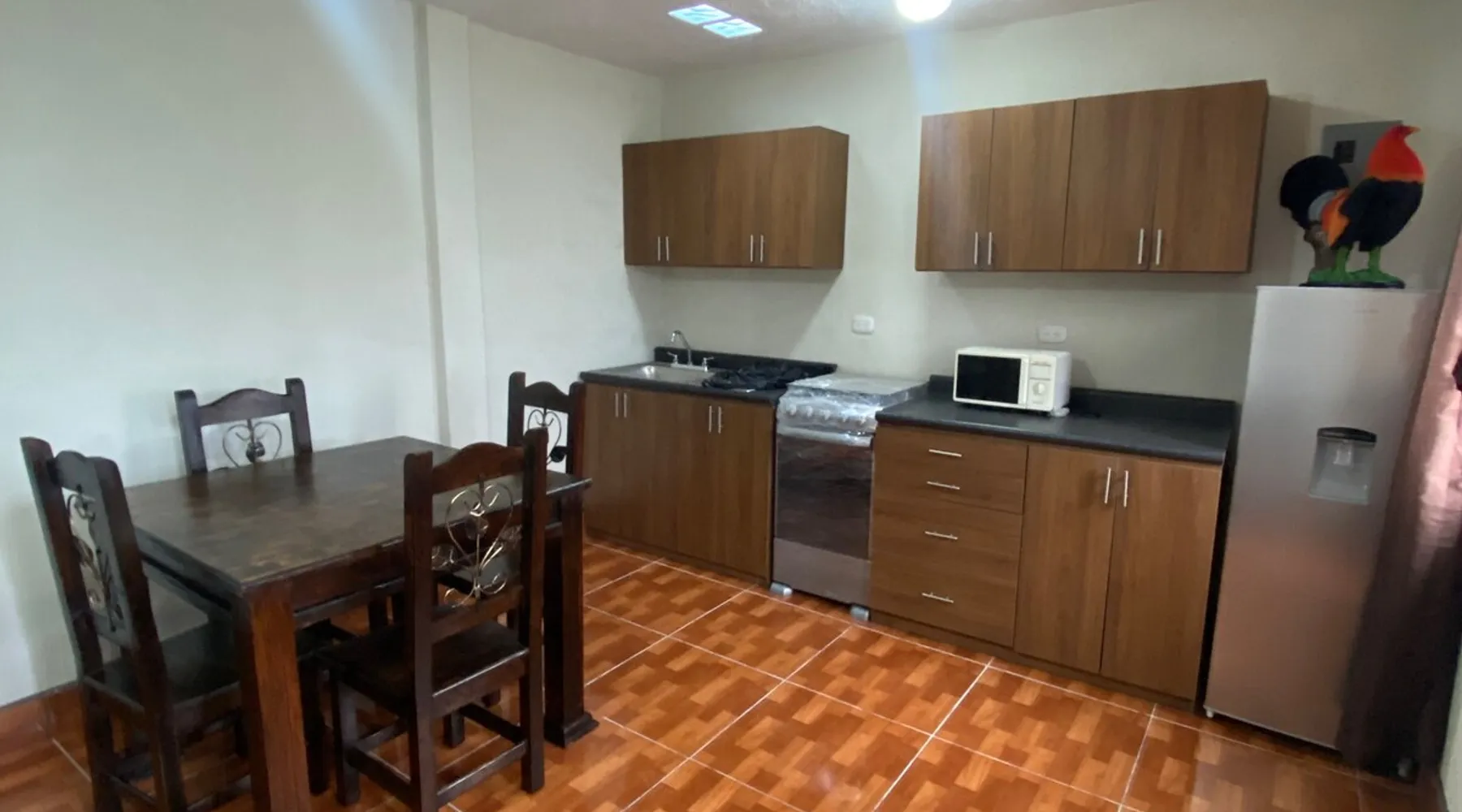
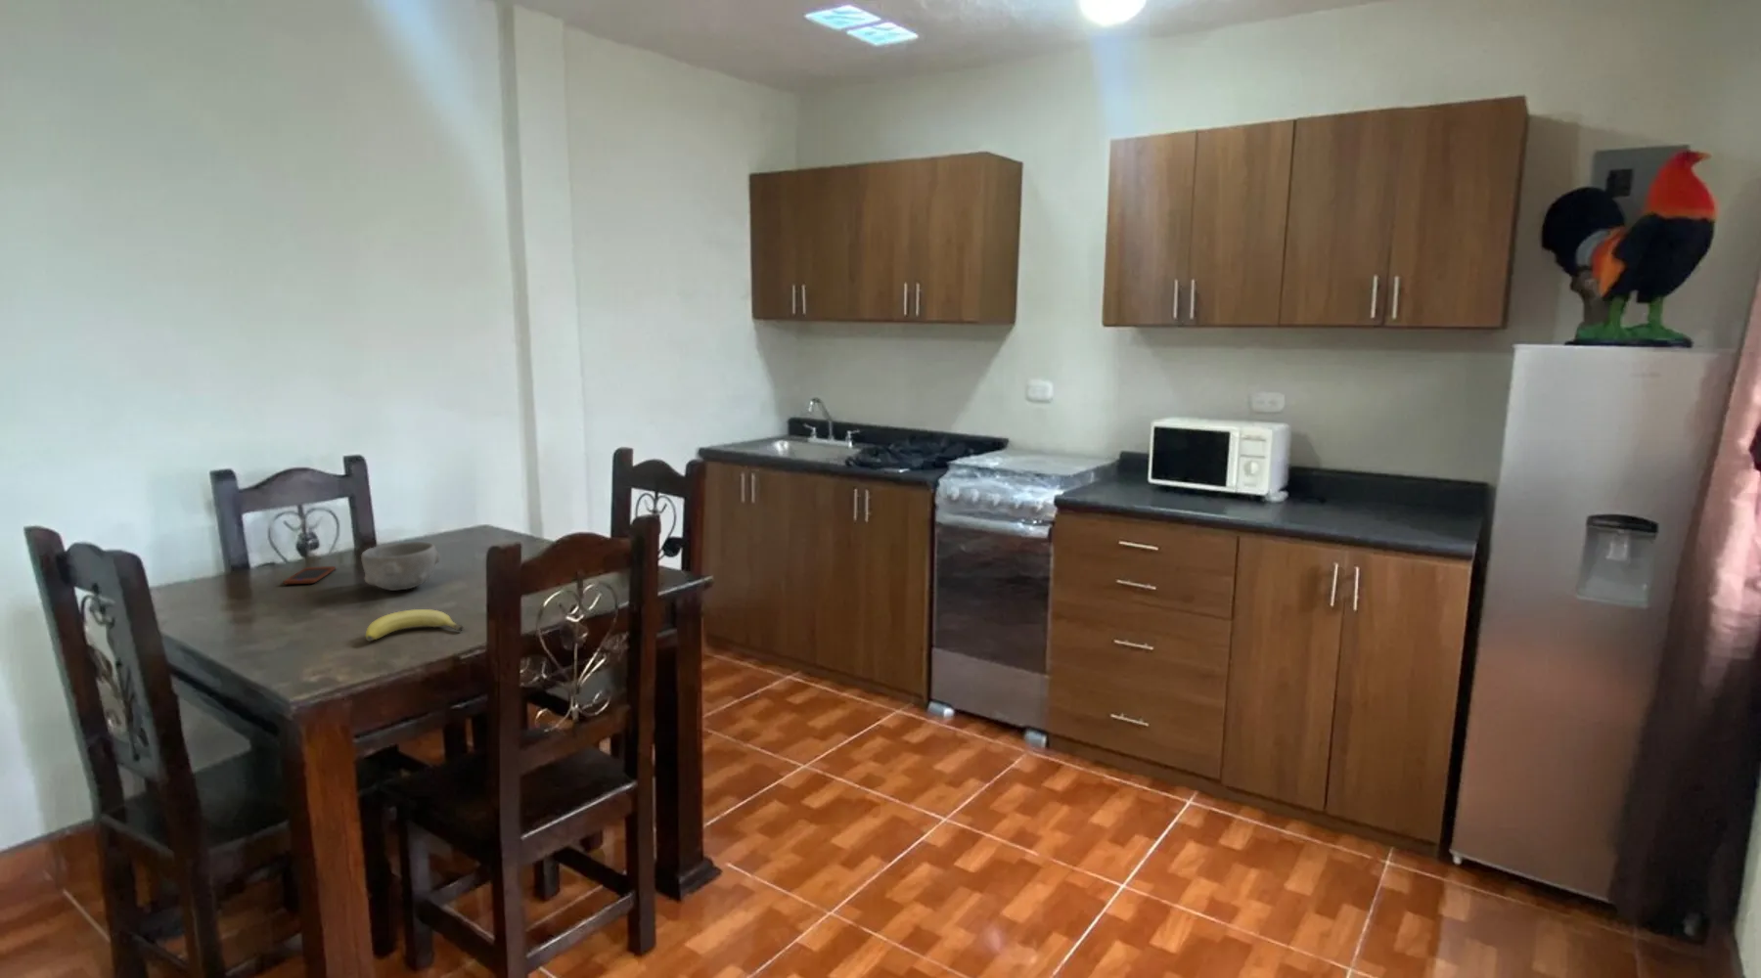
+ fruit (413, 621)
+ smartphone (310, 575)
+ bowl (401, 567)
